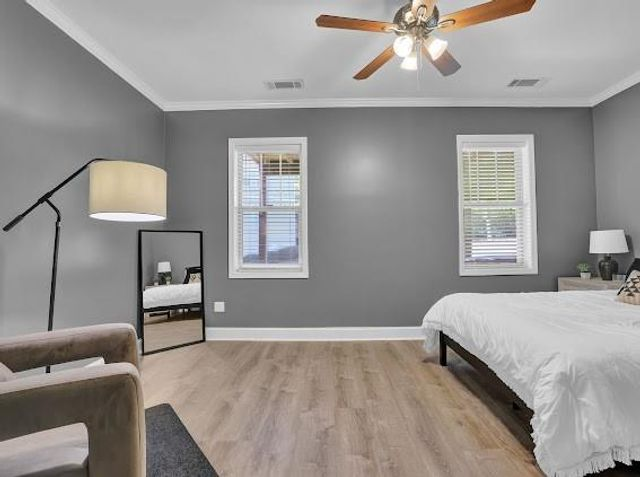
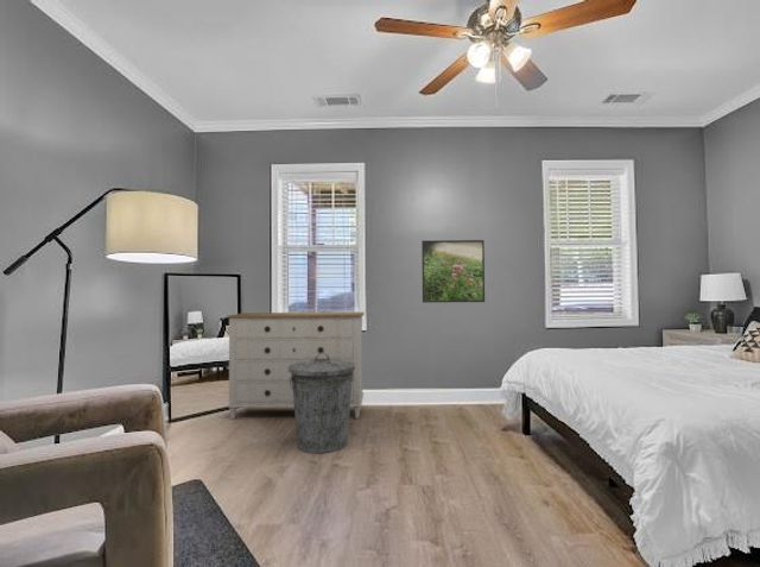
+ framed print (452, 271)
+ trash can (322, 398)
+ dresser (298, 361)
